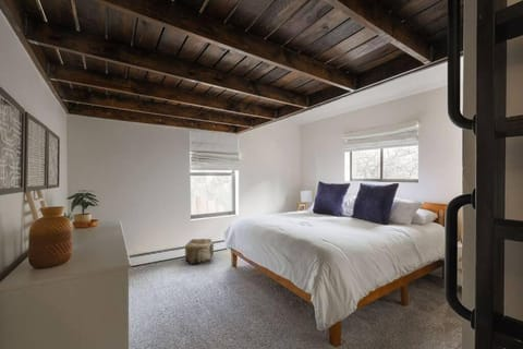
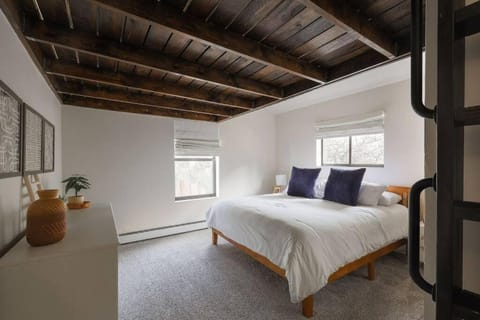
- pouf (198, 251)
